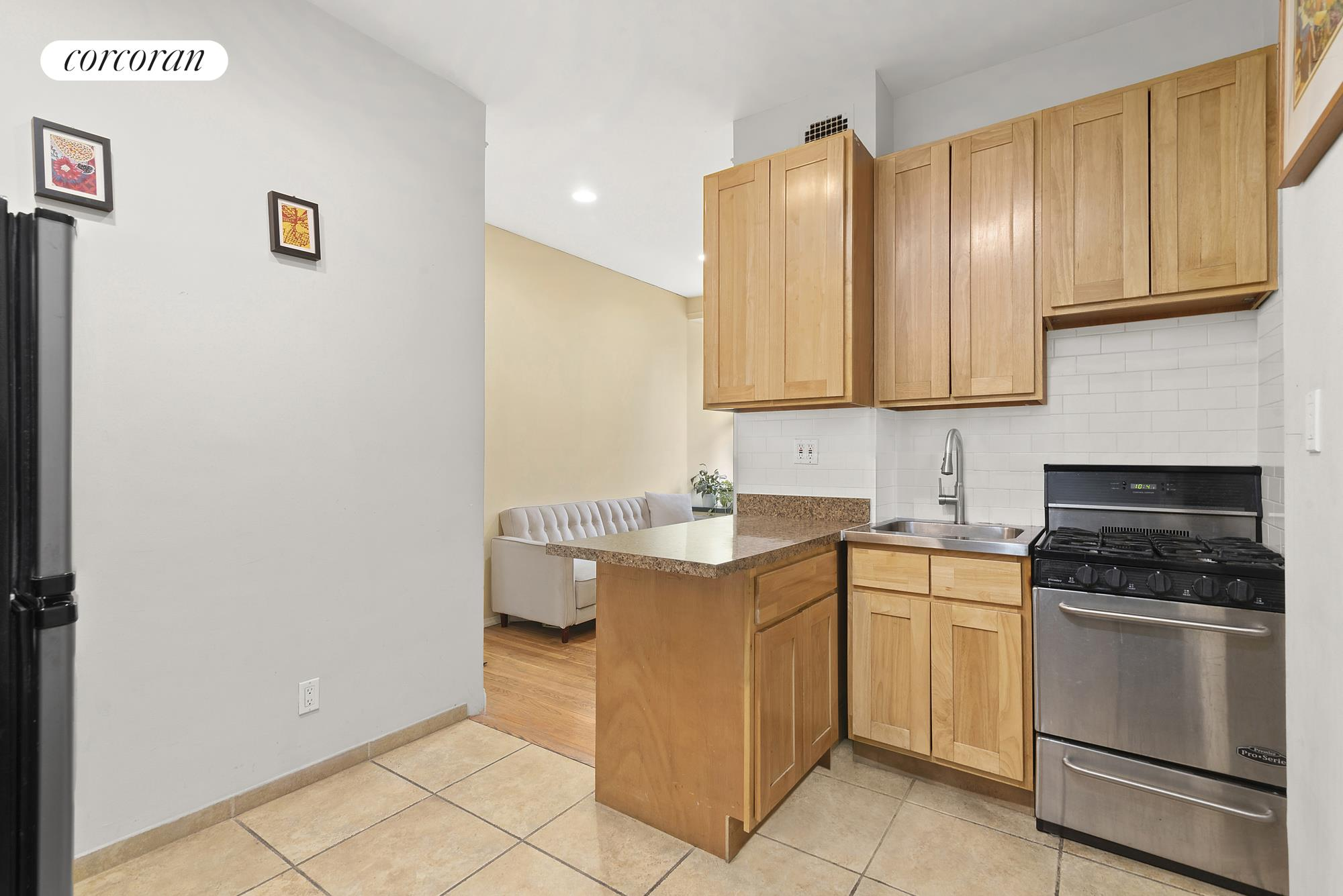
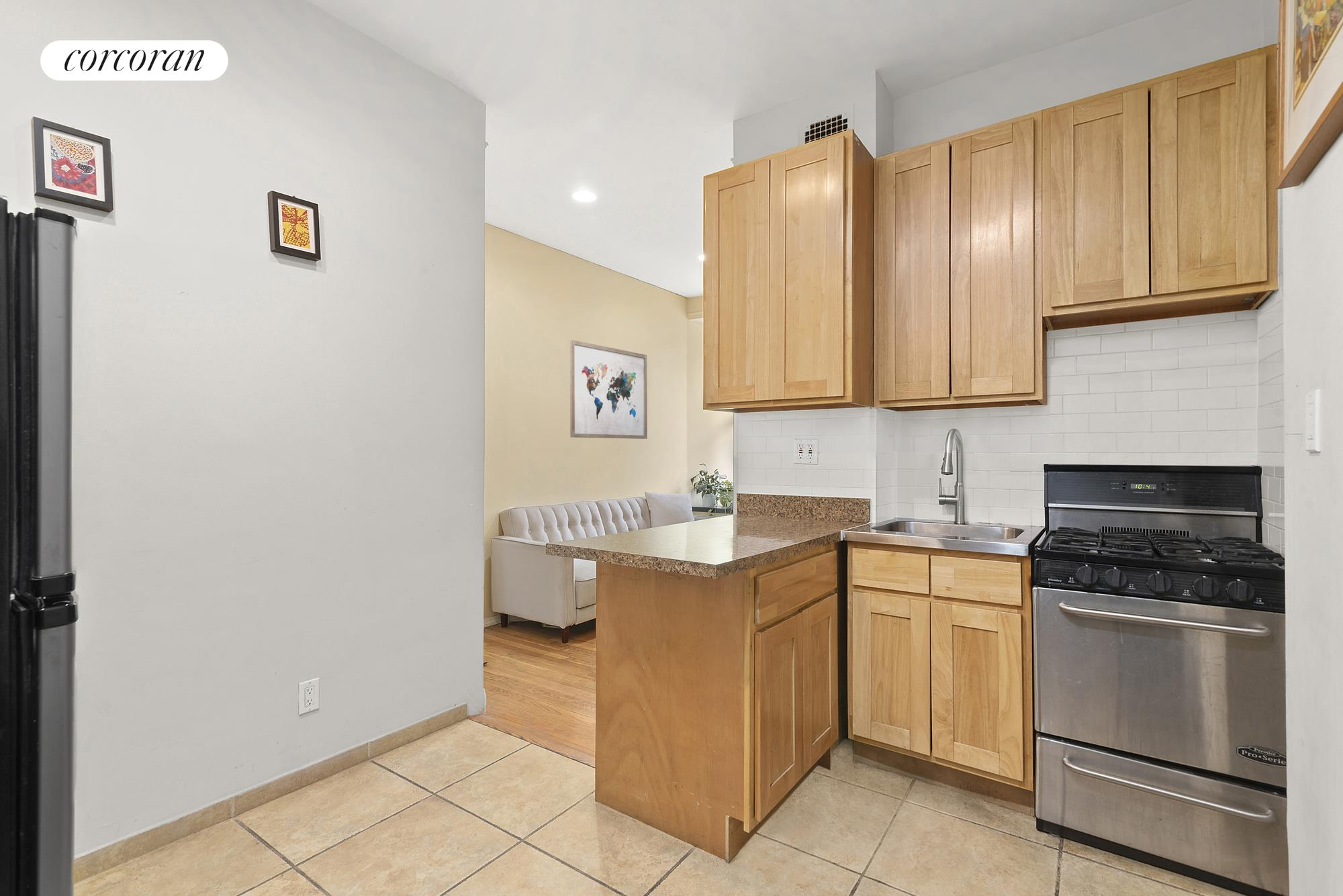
+ wall art (611, 393)
